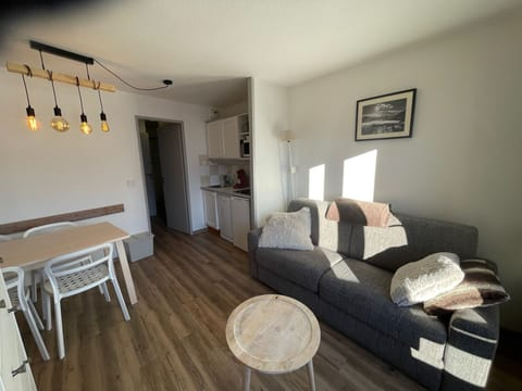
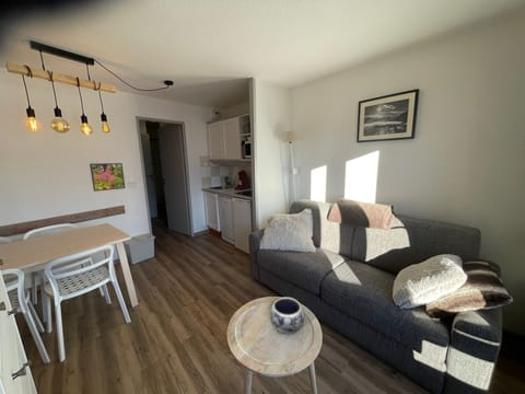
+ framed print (108, 176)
+ decorative bowl (287, 314)
